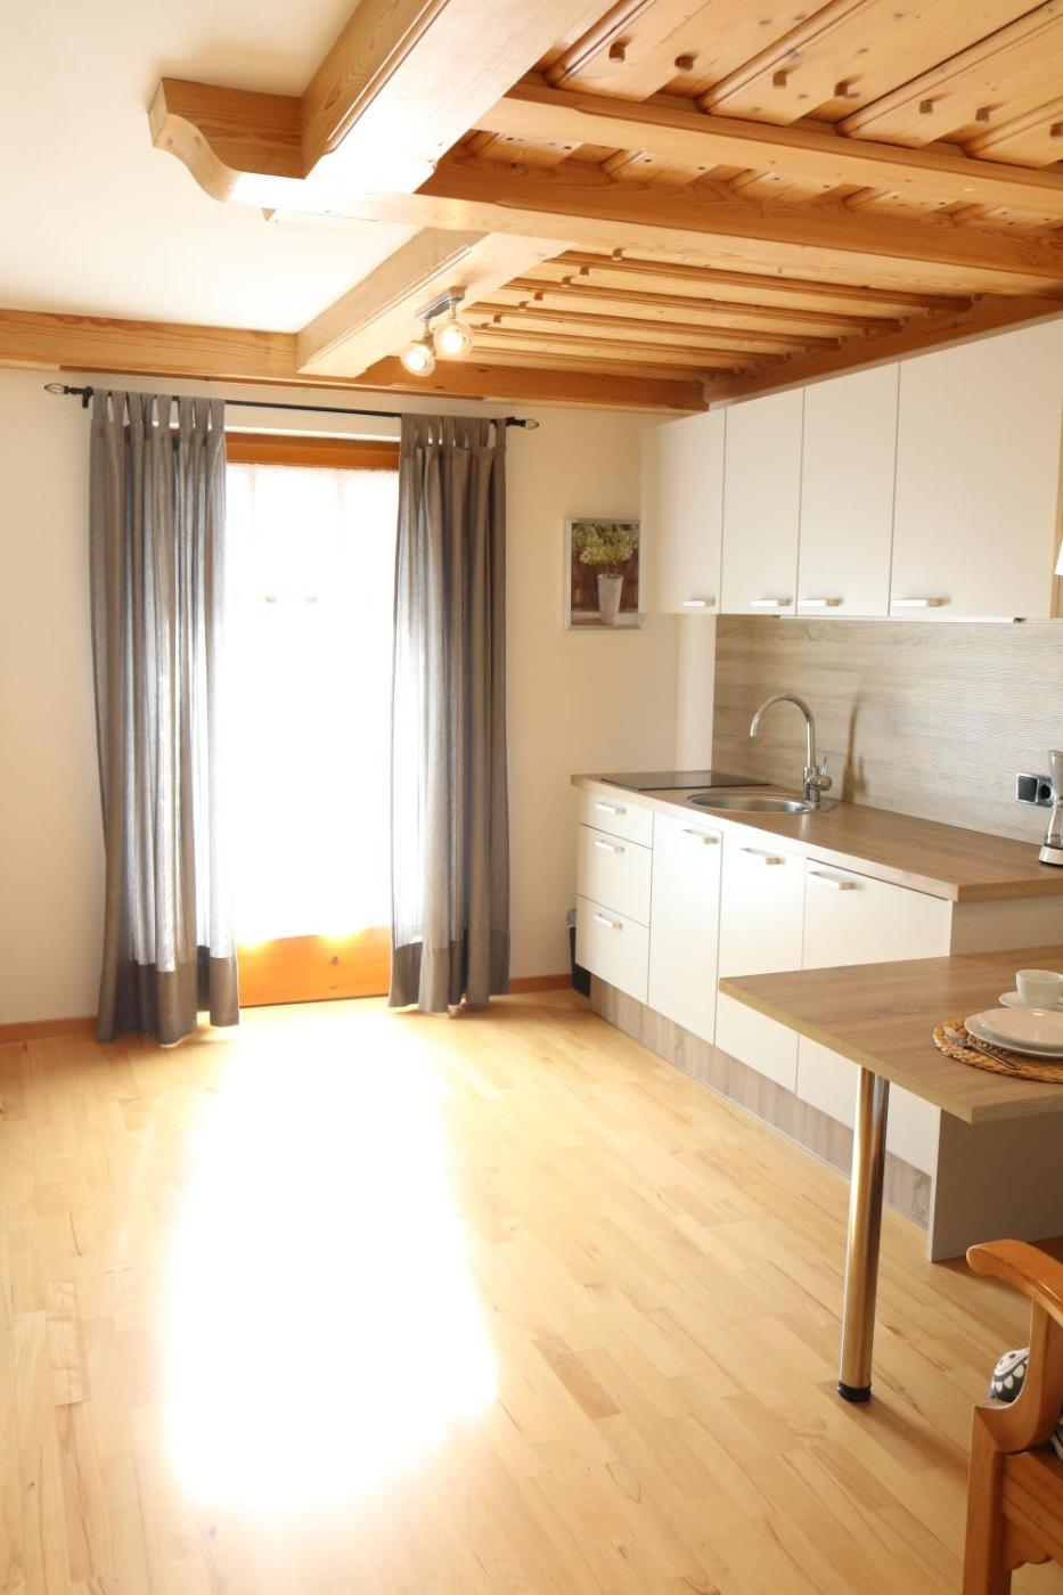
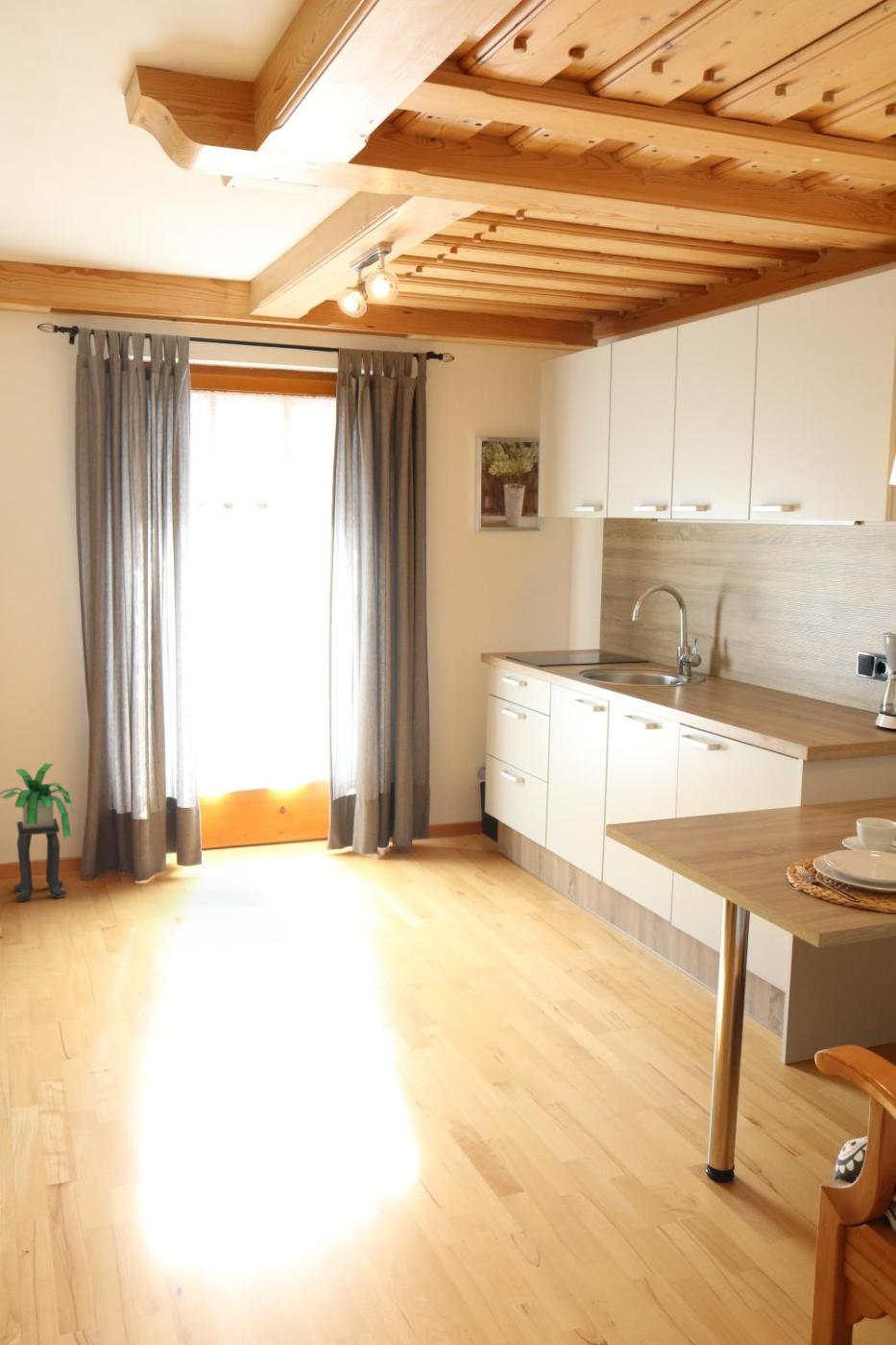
+ potted plant (32, 831)
